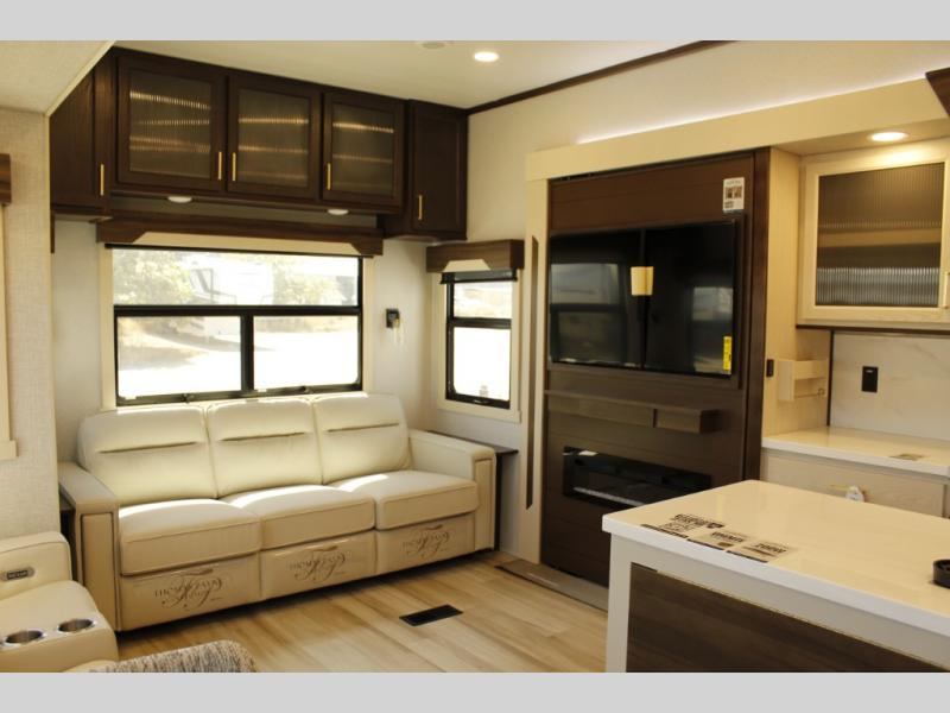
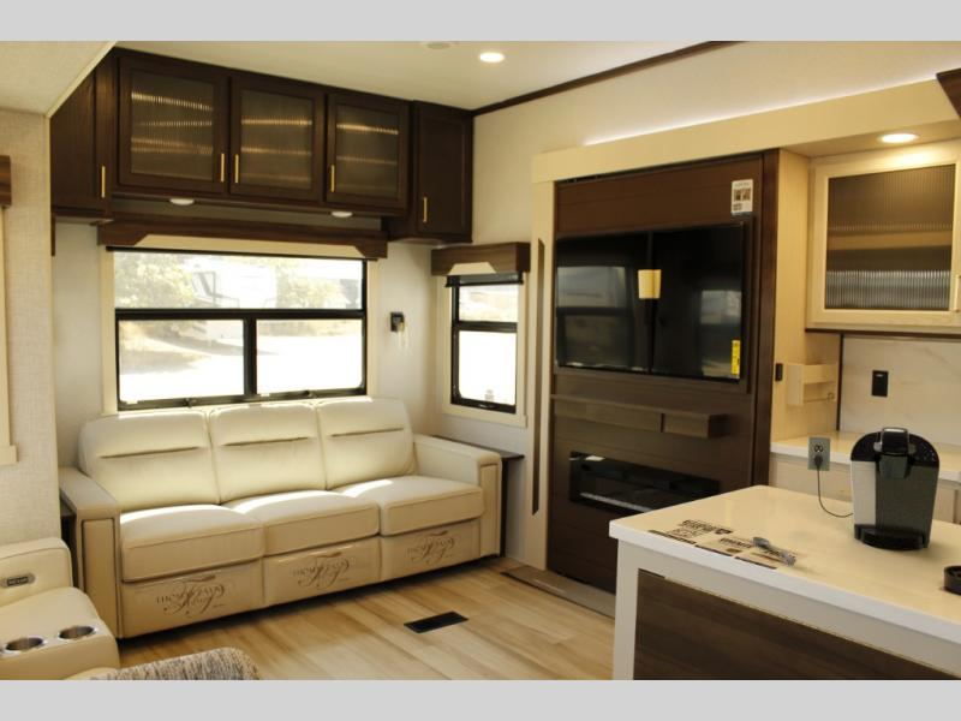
+ coffee maker (869, 481)
+ soupspoon (772, 547)
